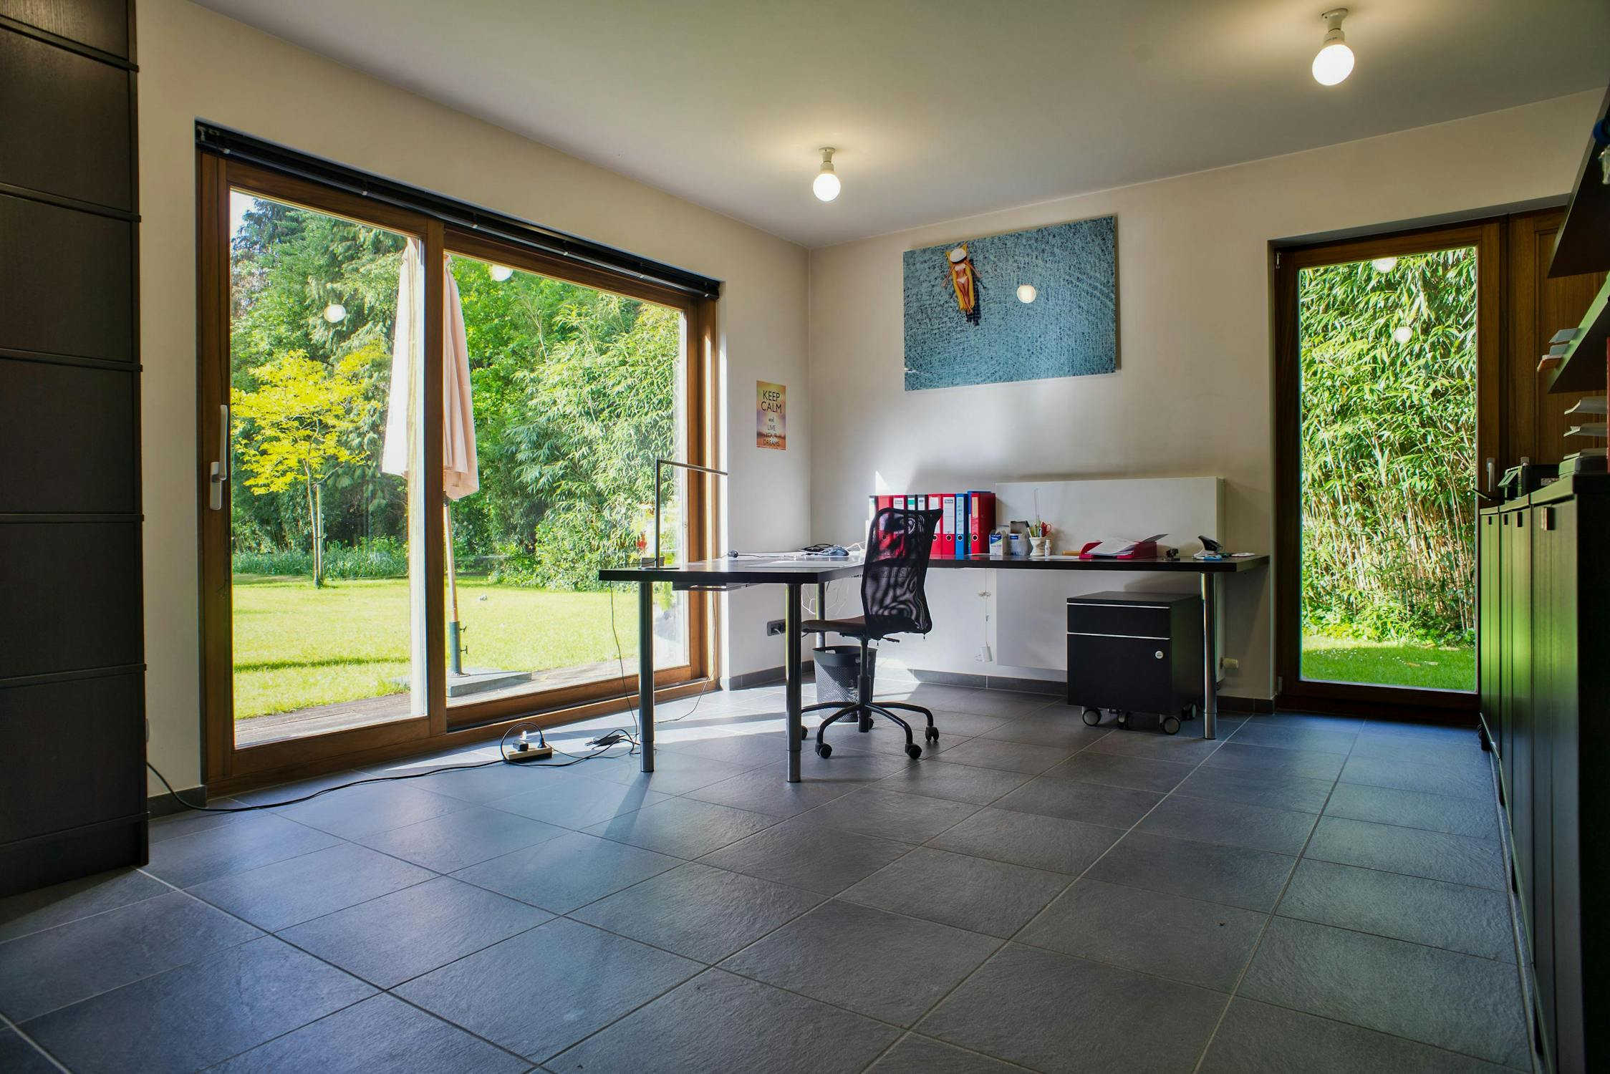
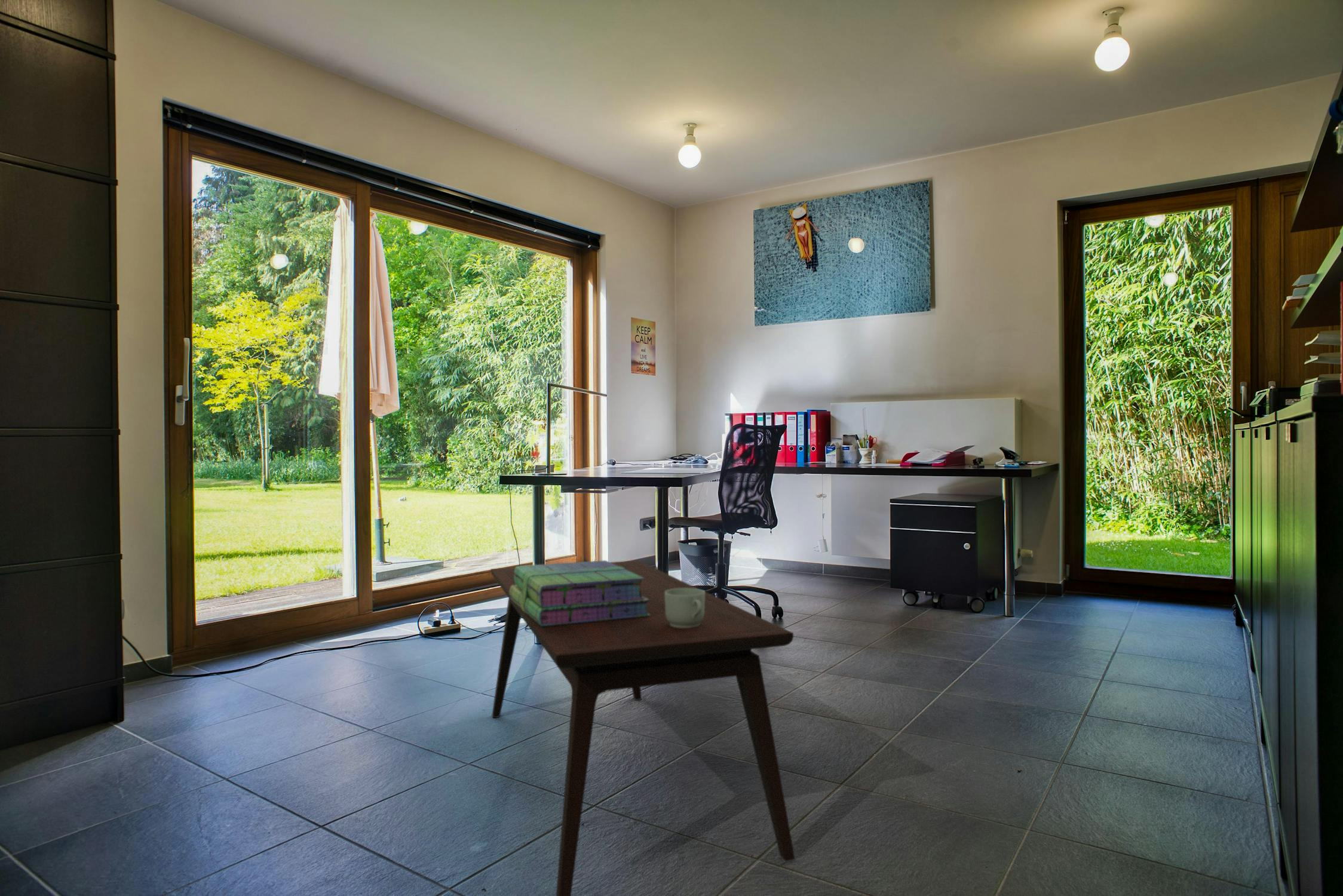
+ coffee table (610, 683)
+ mug (687, 608)
+ stack of books (576, 588)
